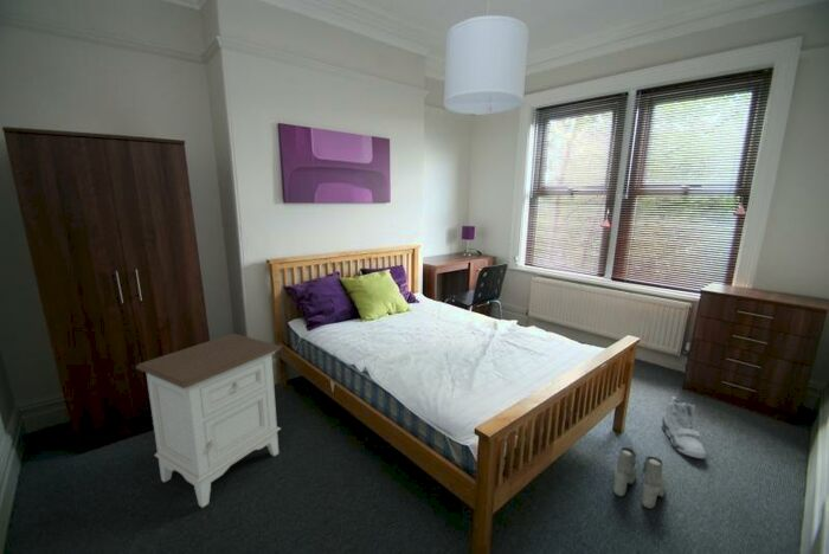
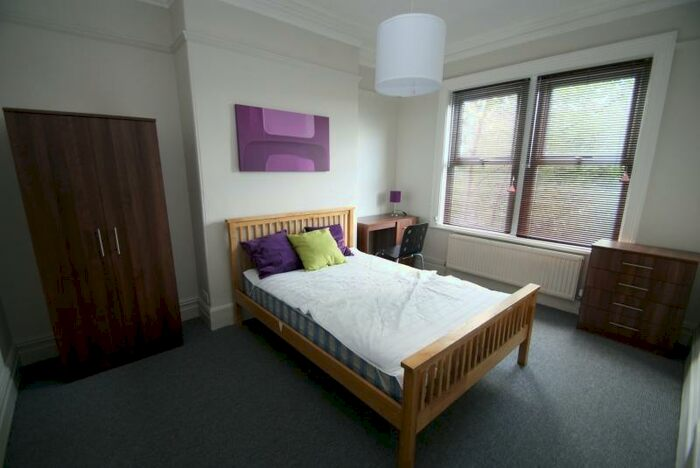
- boots (643, 470)
- nightstand (219, 412)
- sneaker (683, 425)
